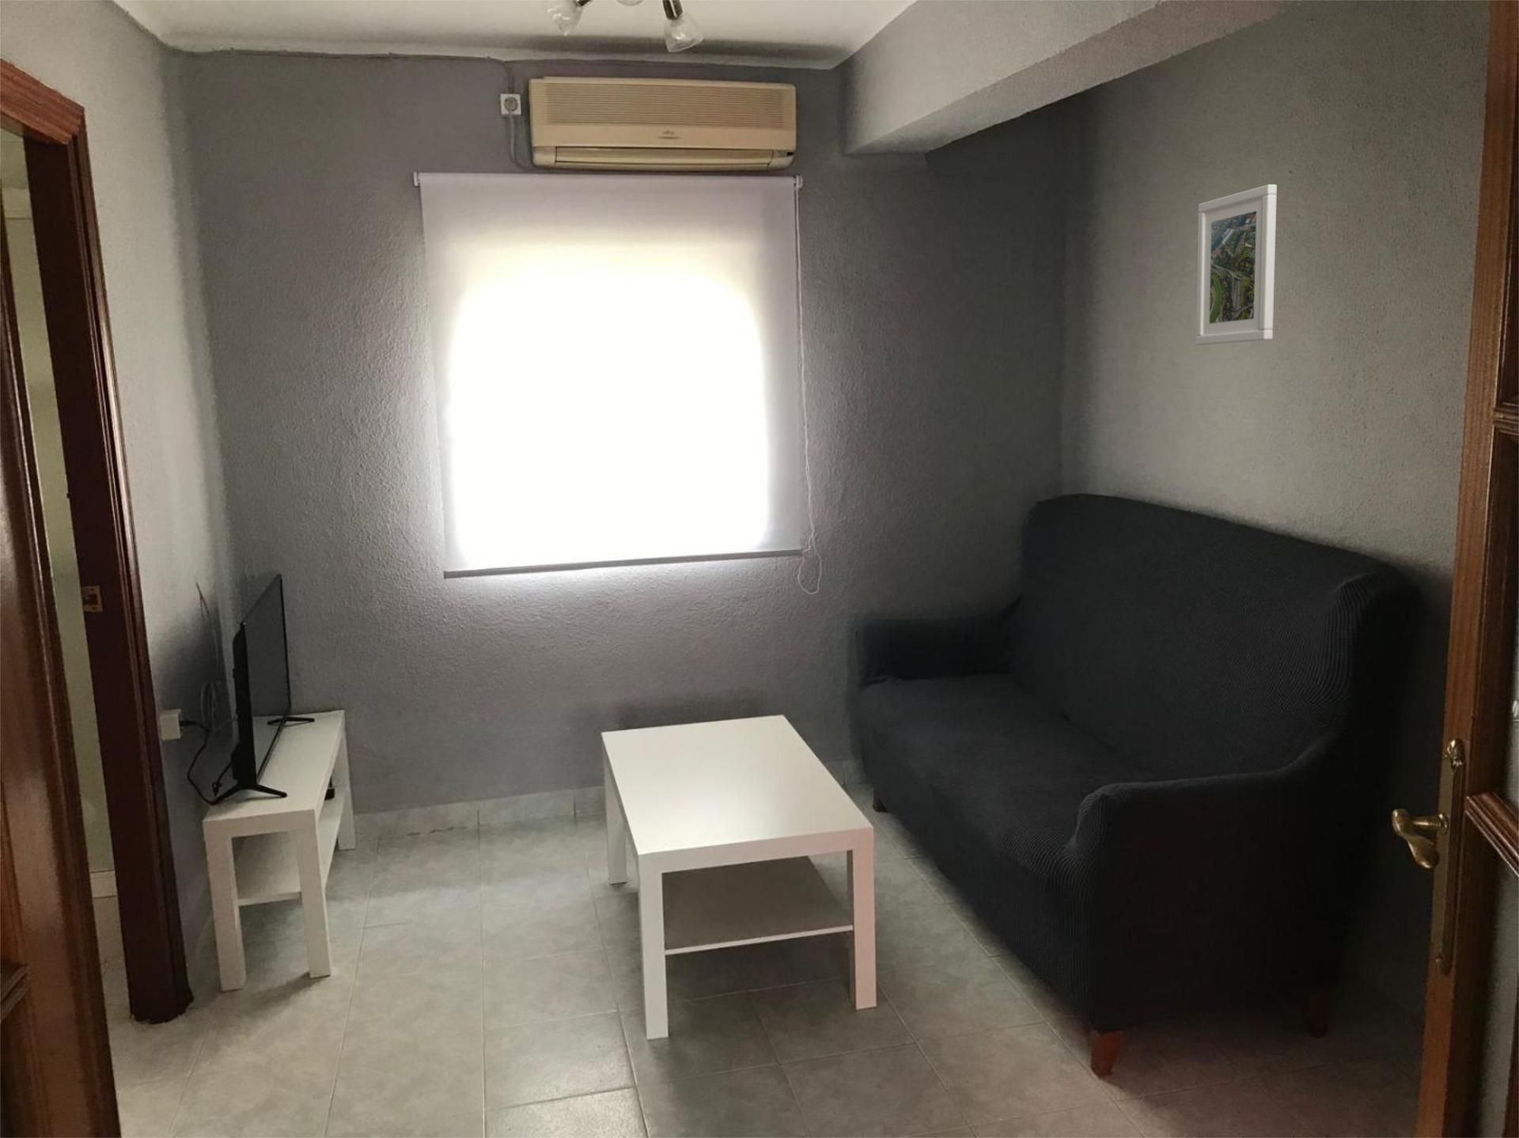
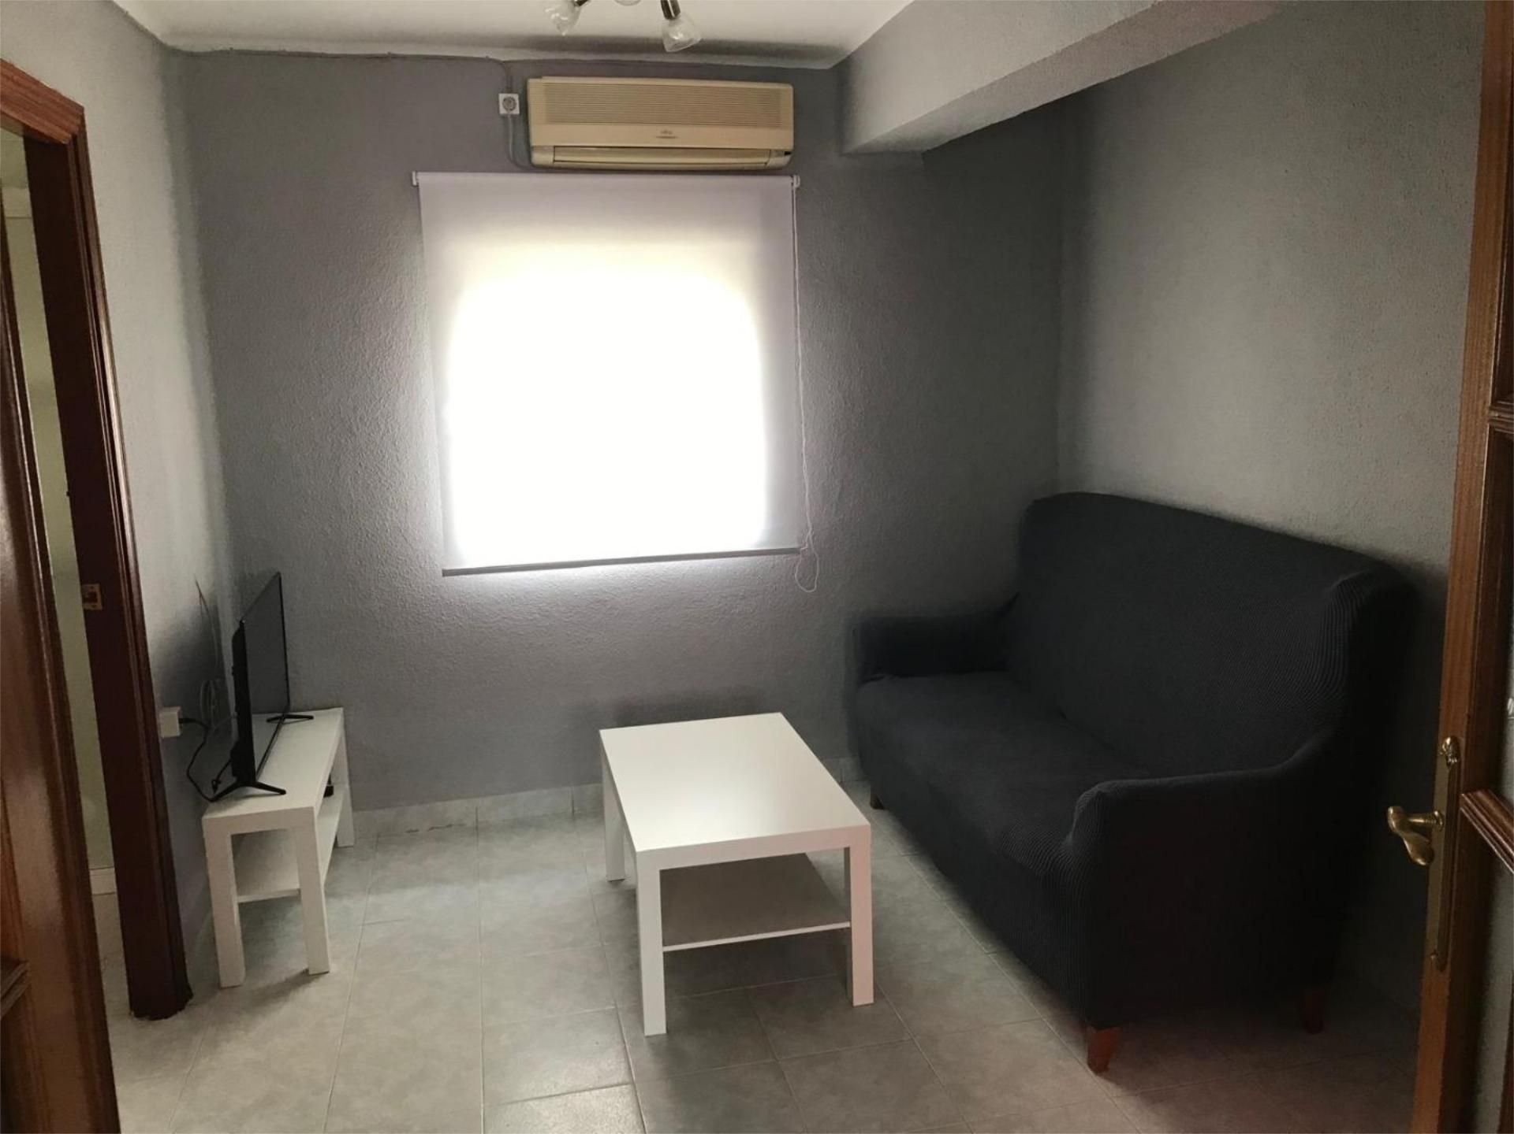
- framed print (1233, 269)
